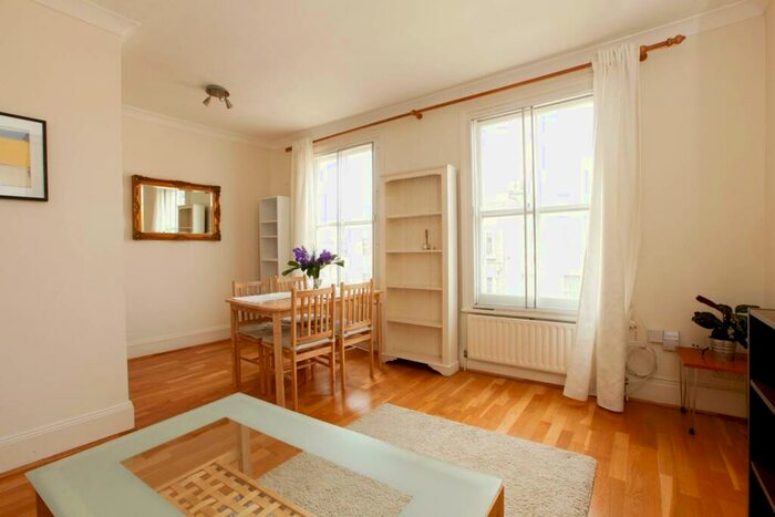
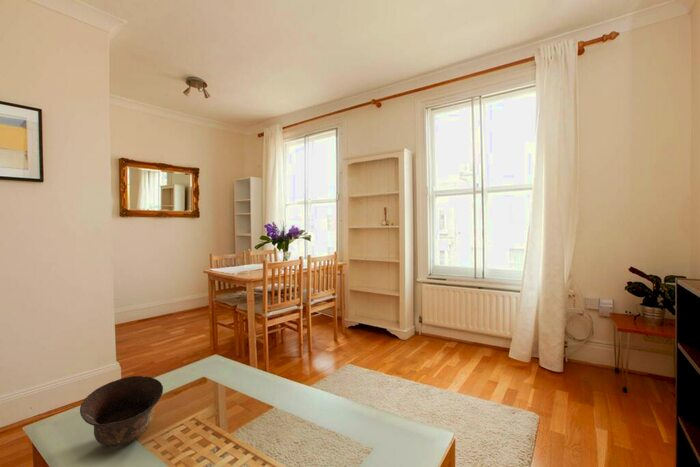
+ bowl (124, 415)
